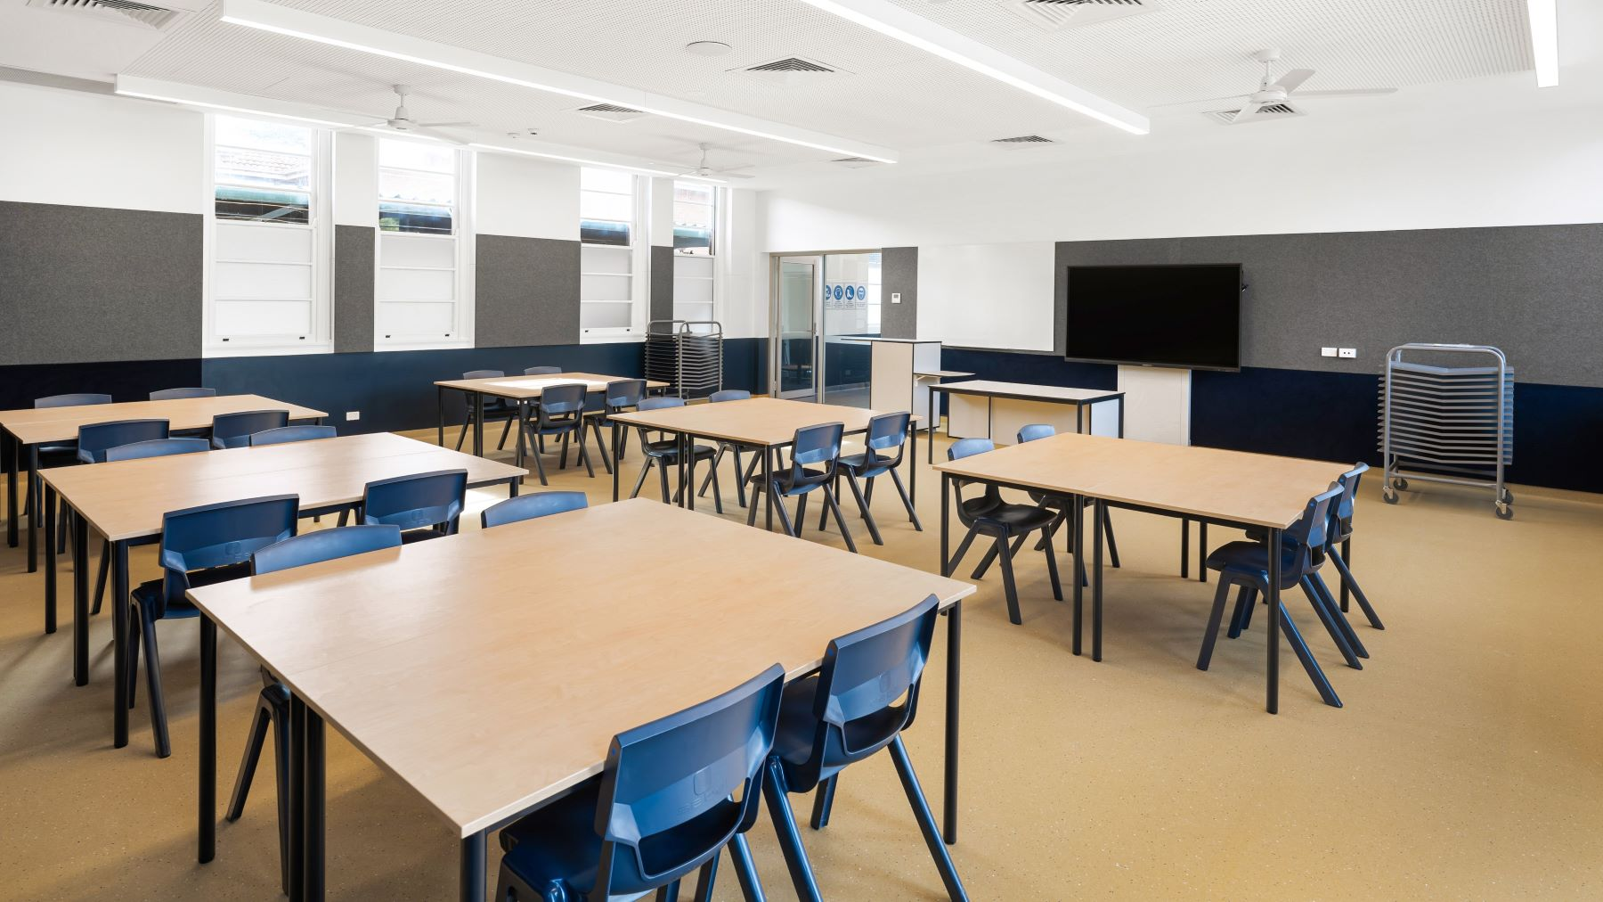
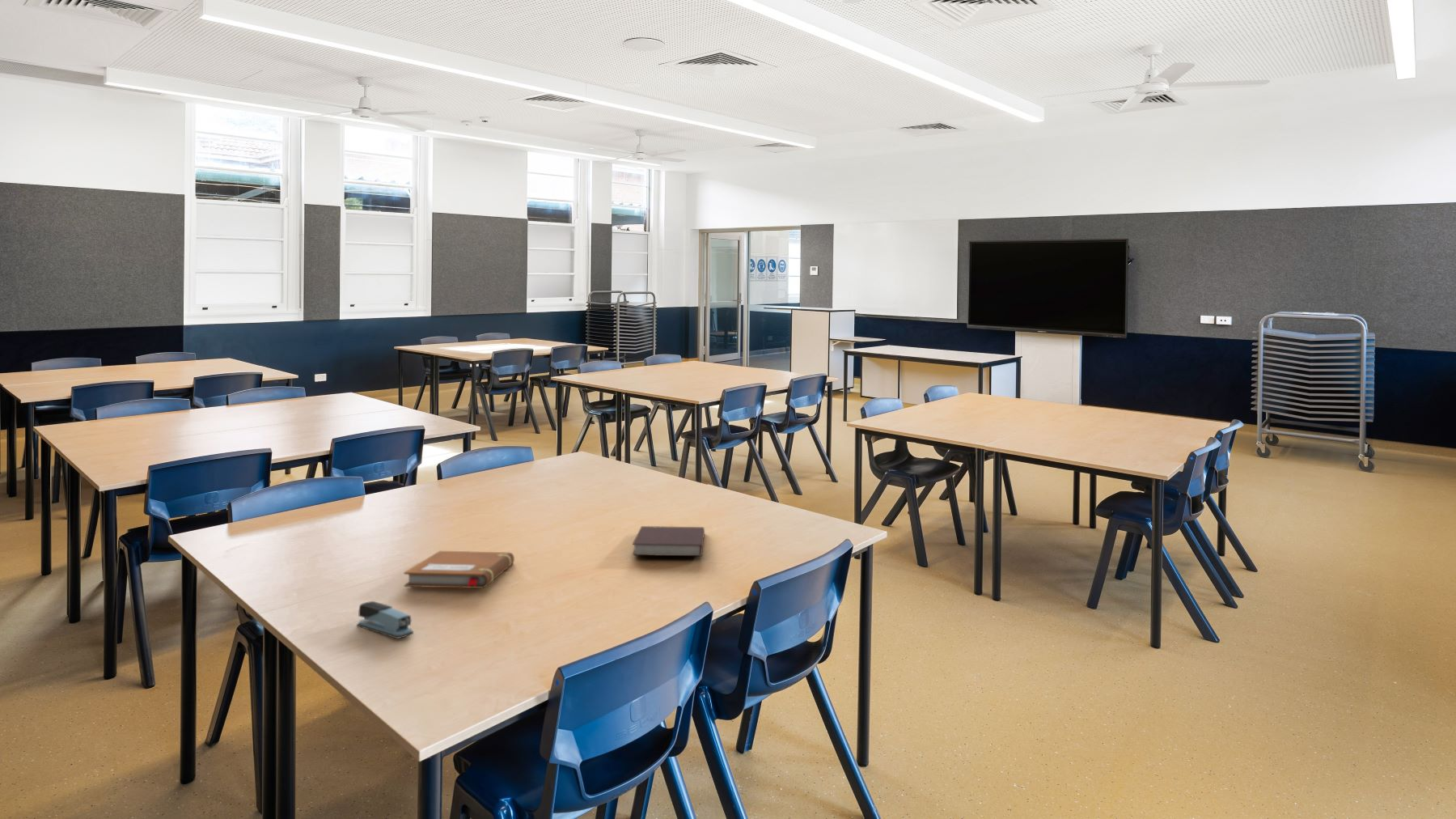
+ notebook (461, 569)
+ notebook (670, 540)
+ stapler (384, 617)
